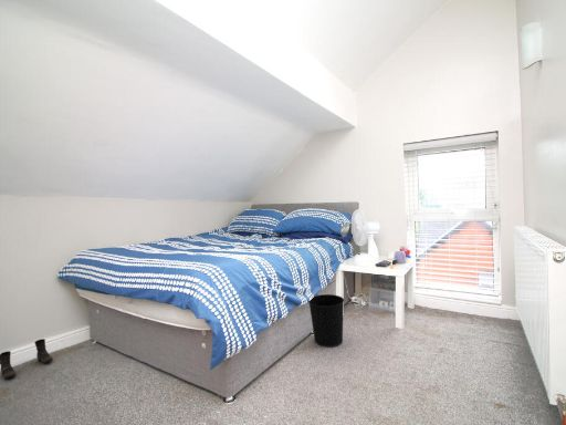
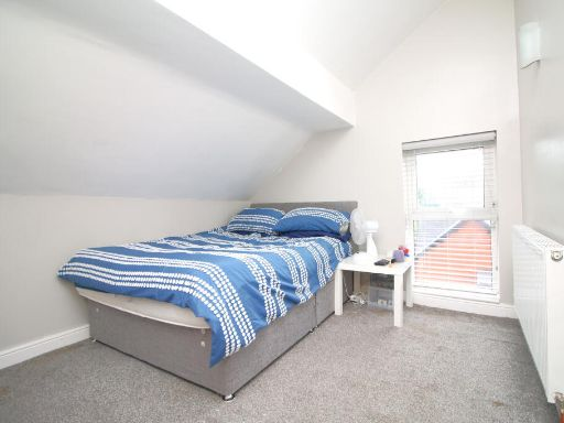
- boots (36, 356)
- wastebasket (327, 320)
